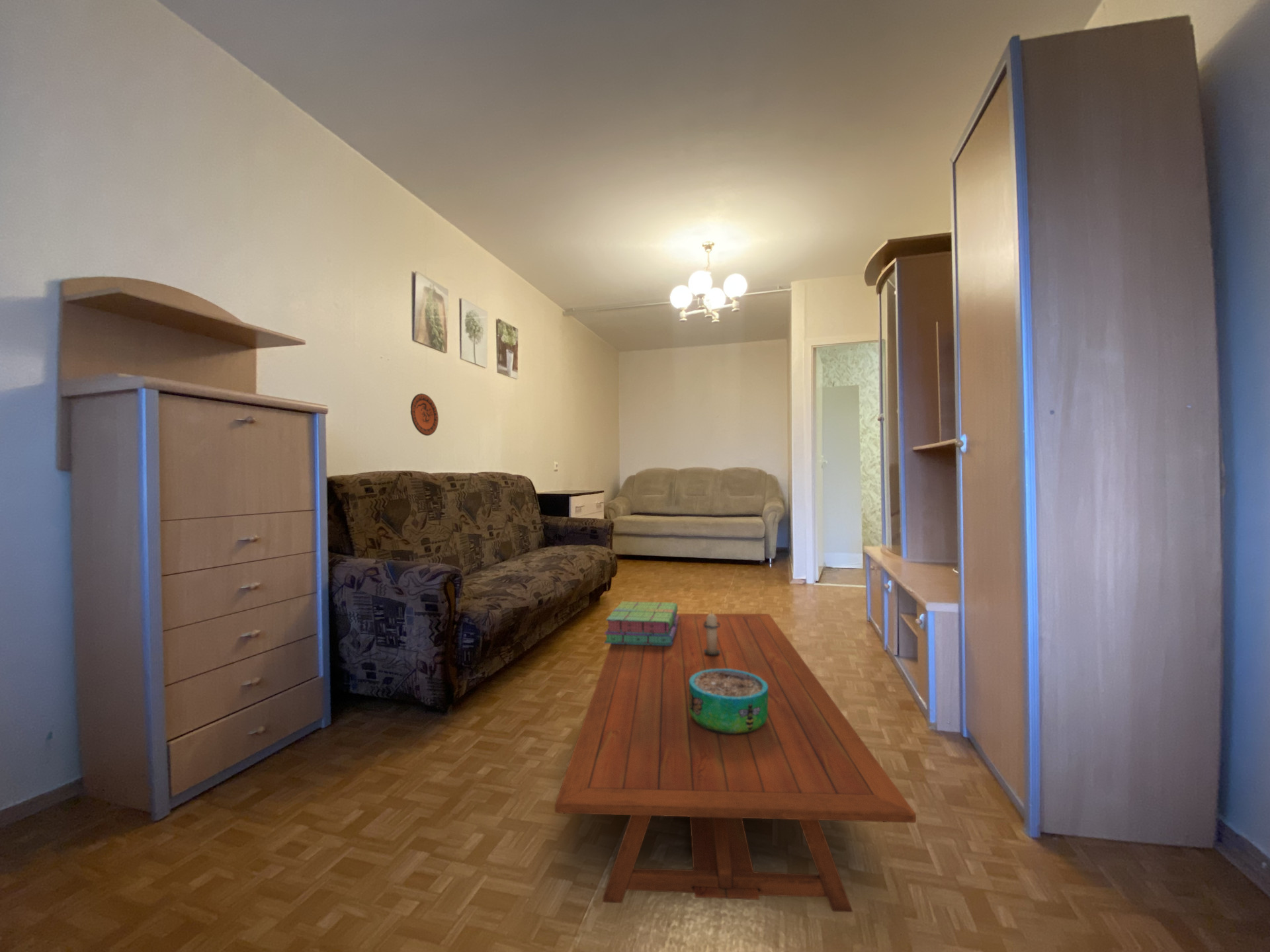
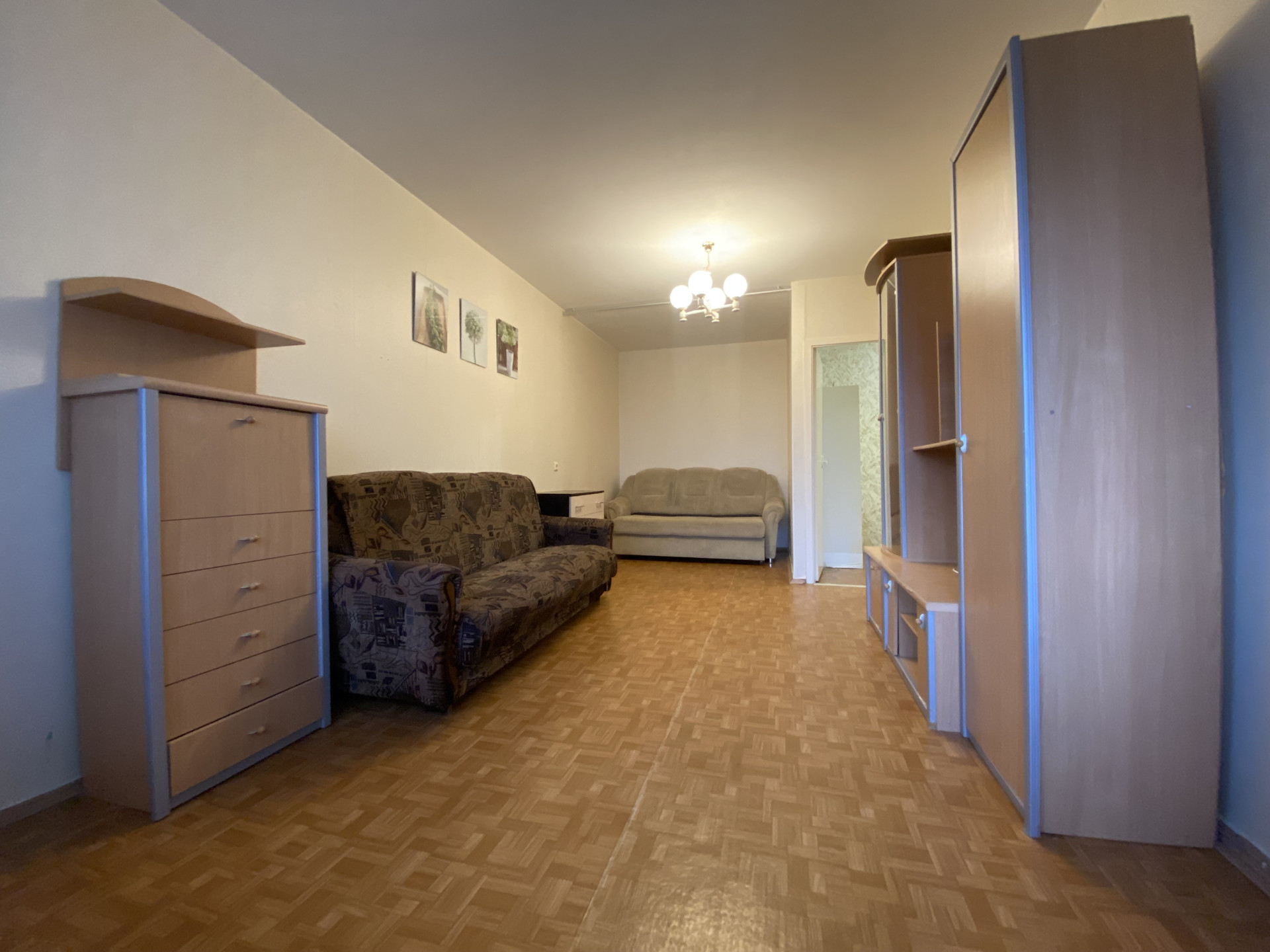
- coffee table (700, 727)
- candle (712, 631)
- decorative bowl (728, 699)
- decorative plate (424, 415)
- stack of books (644, 621)
